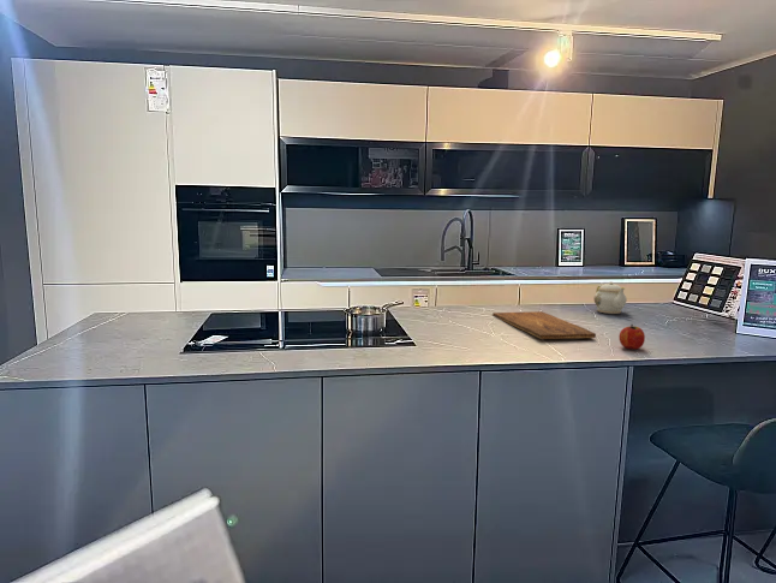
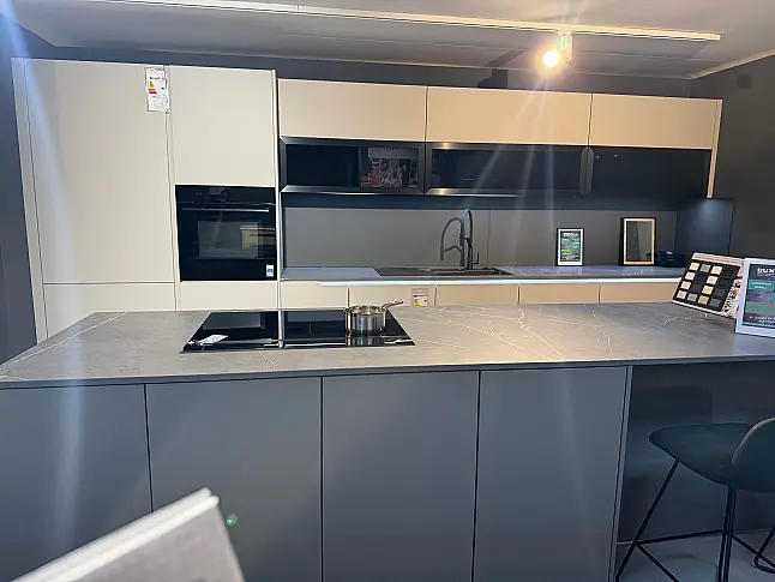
- teapot (609, 296)
- fruit (632, 335)
- cutting board (541, 323)
